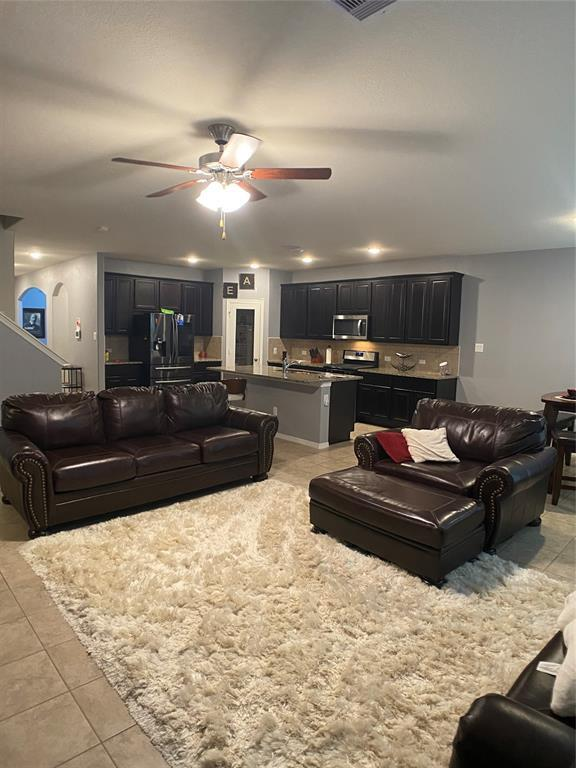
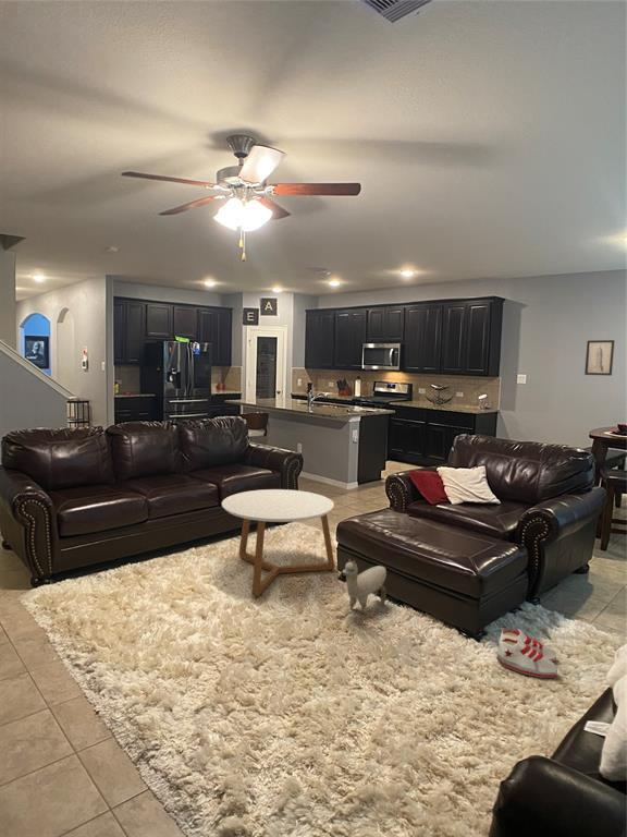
+ coffee table (263, 536)
+ plush toy (362, 581)
+ wall art (599, 357)
+ shoe (527, 650)
